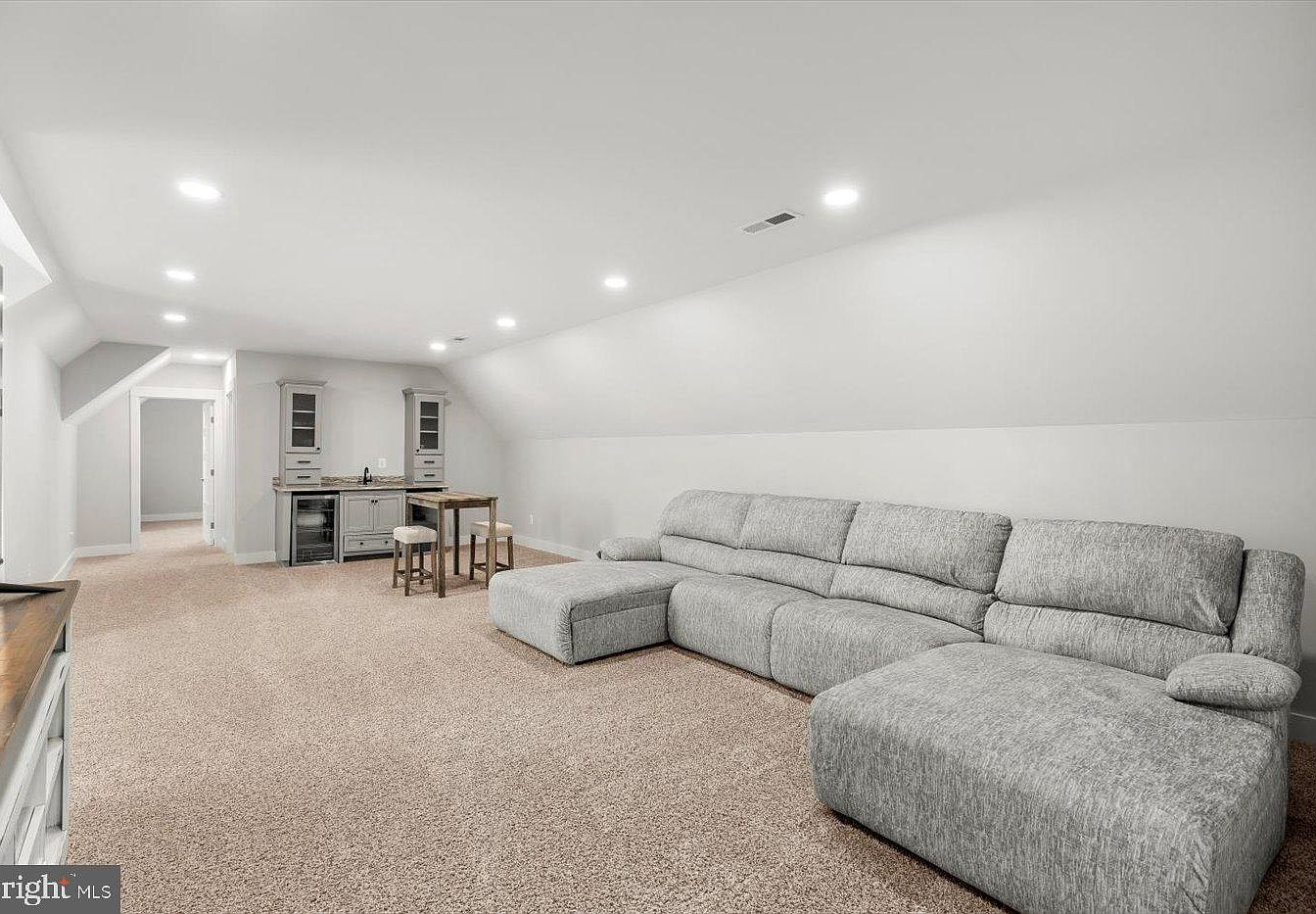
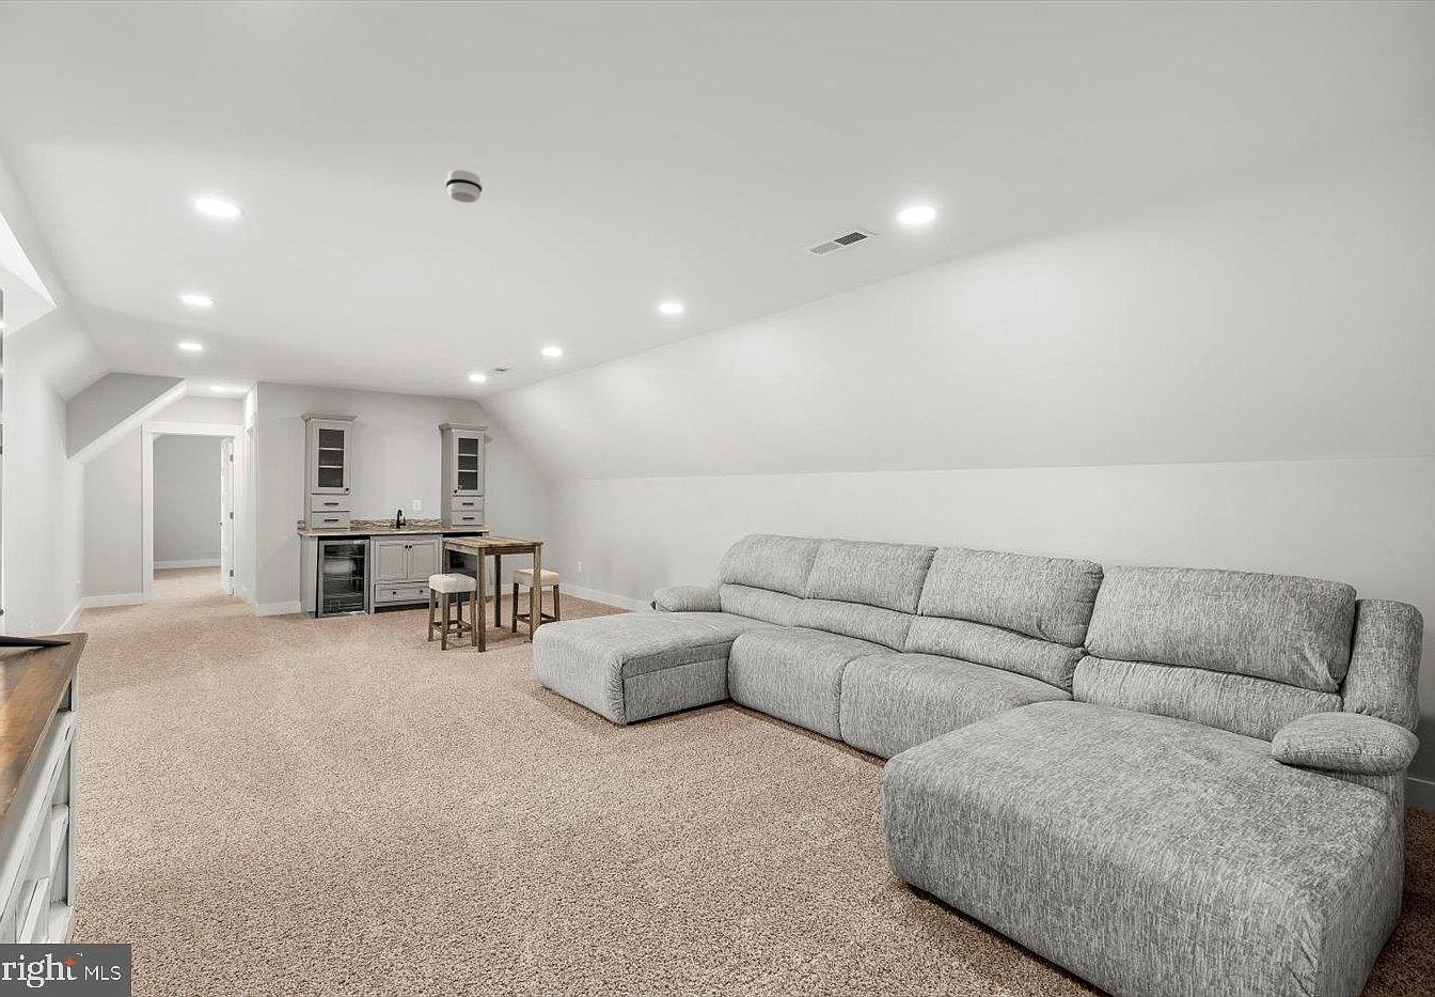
+ smoke detector (463, 187)
